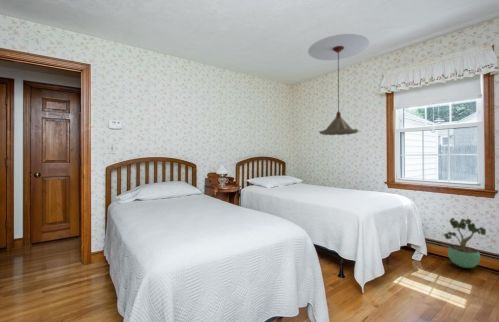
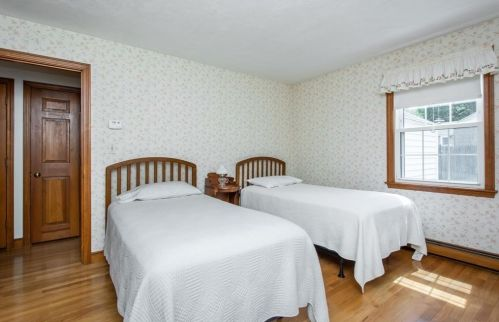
- potted plant (465, 242)
- ceiling light fixture (338, 91)
